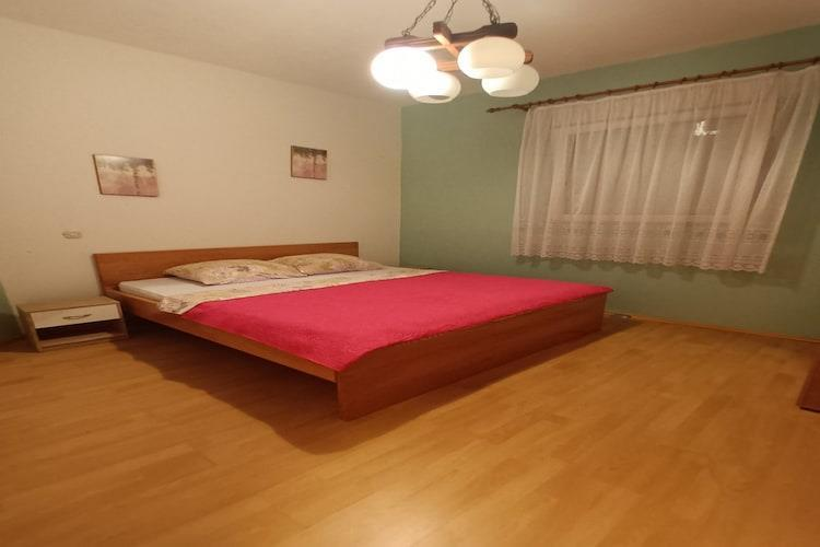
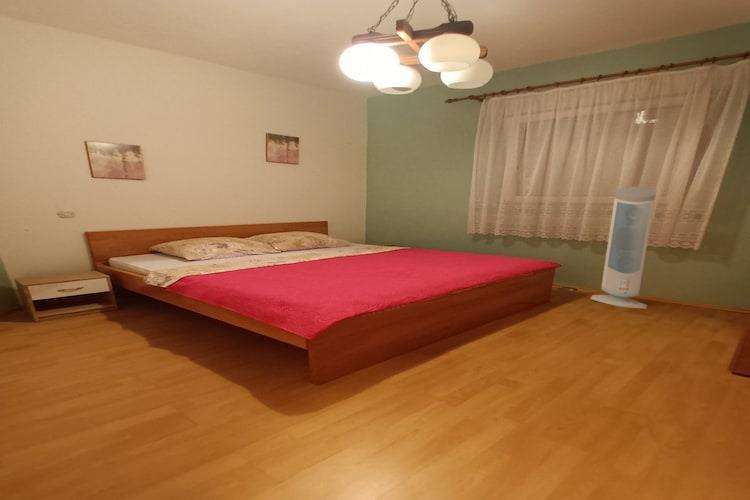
+ air purifier (626, 246)
